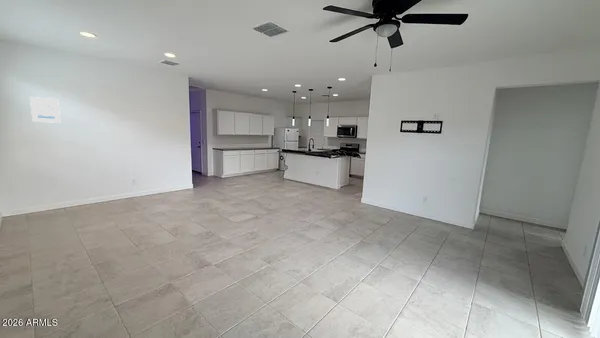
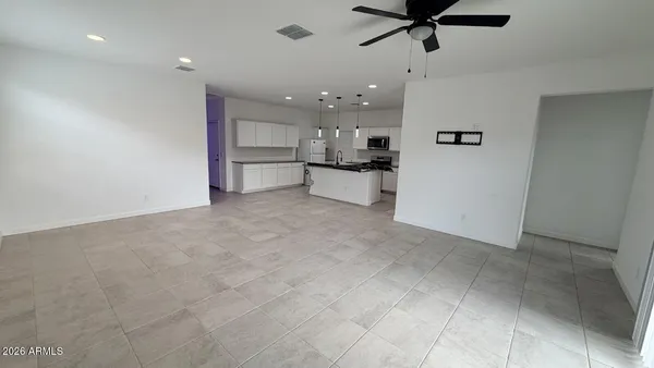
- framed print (45, 110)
